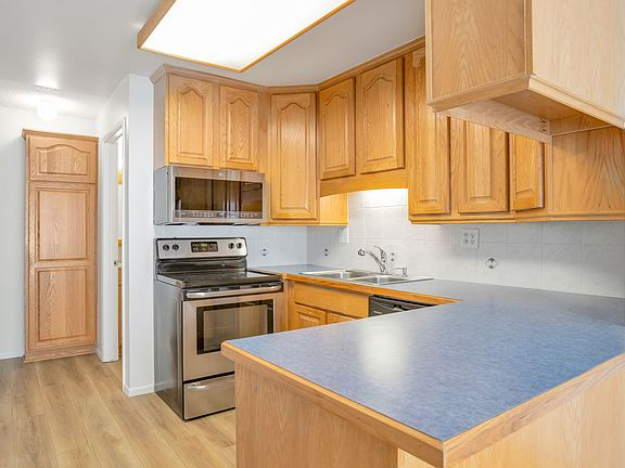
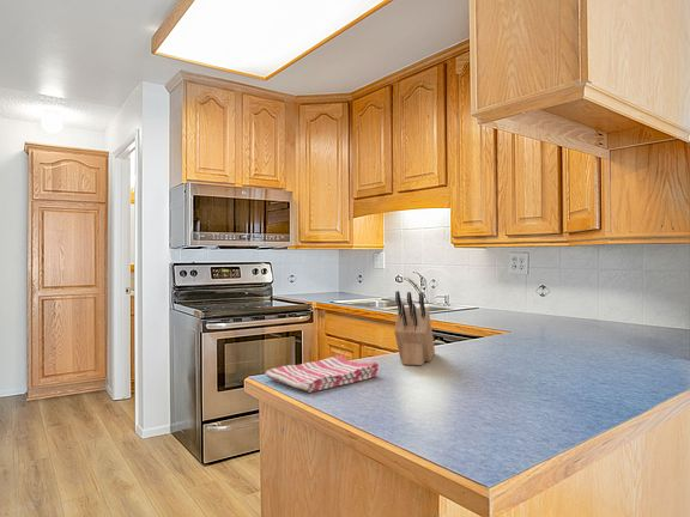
+ dish towel (322, 370)
+ knife block (414, 324)
